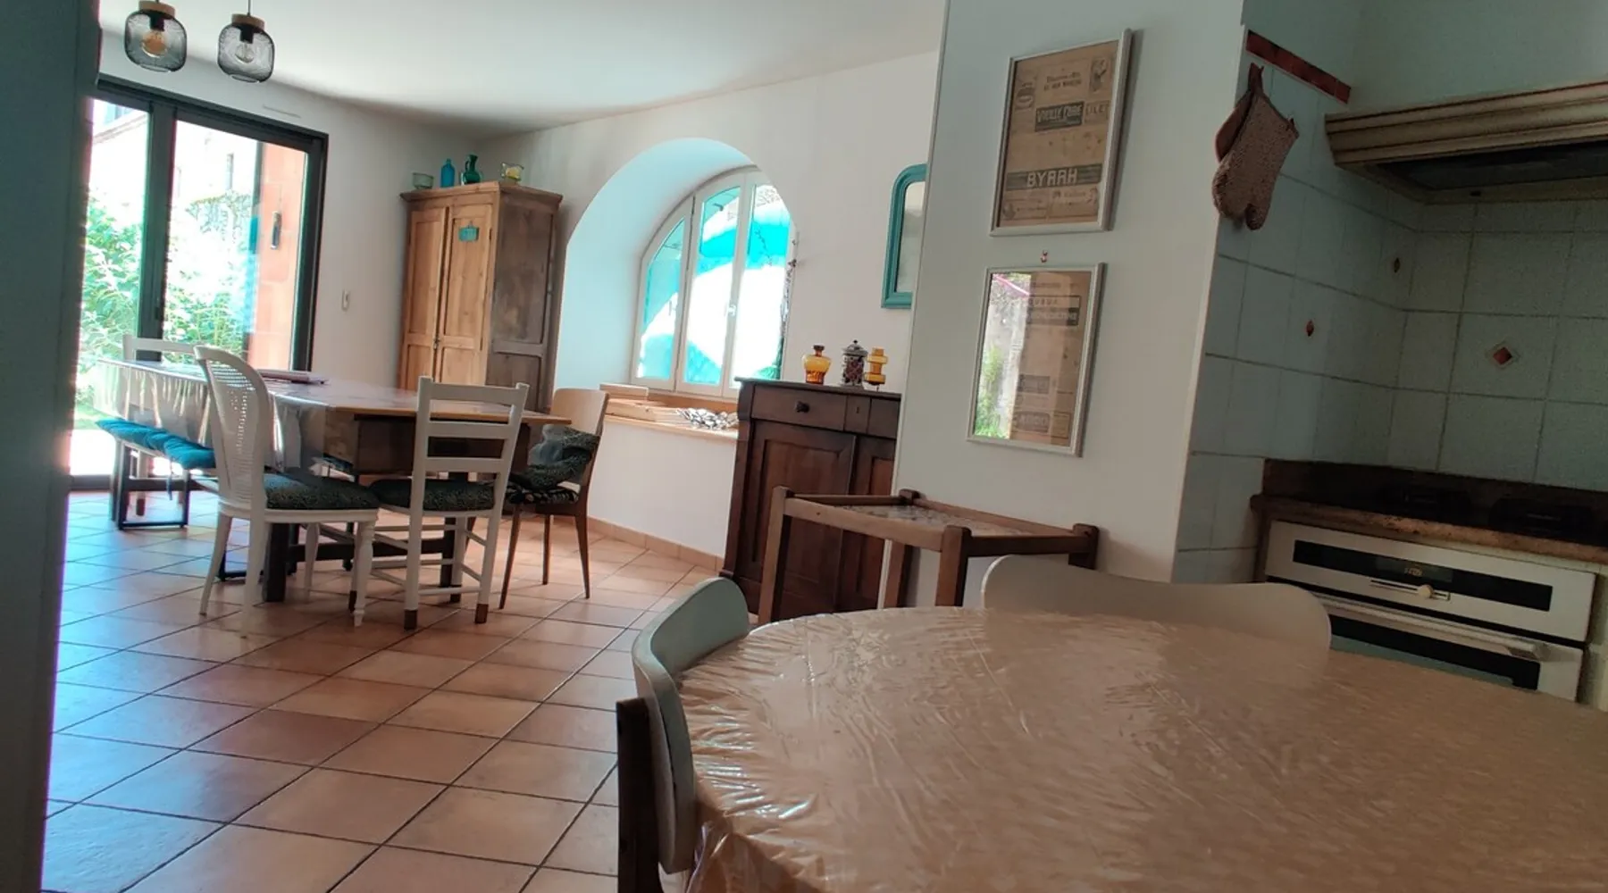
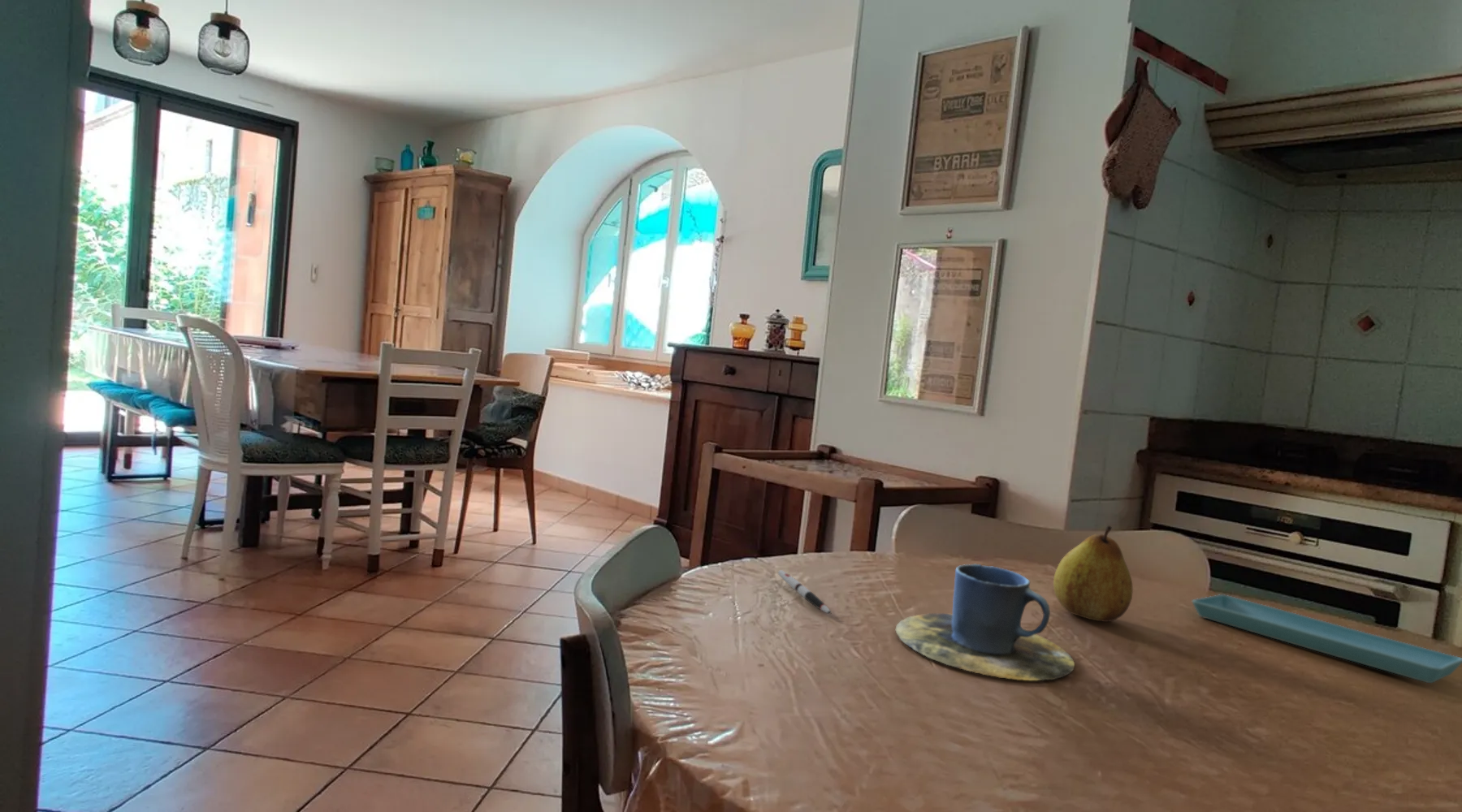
+ fruit (1094, 568)
+ cup (986, 610)
+ pen (804, 591)
+ saucer (1316, 634)
